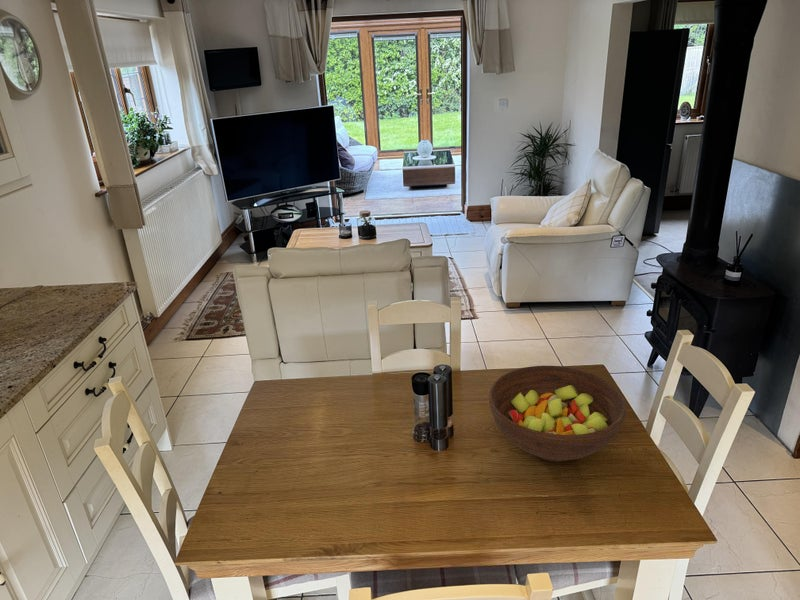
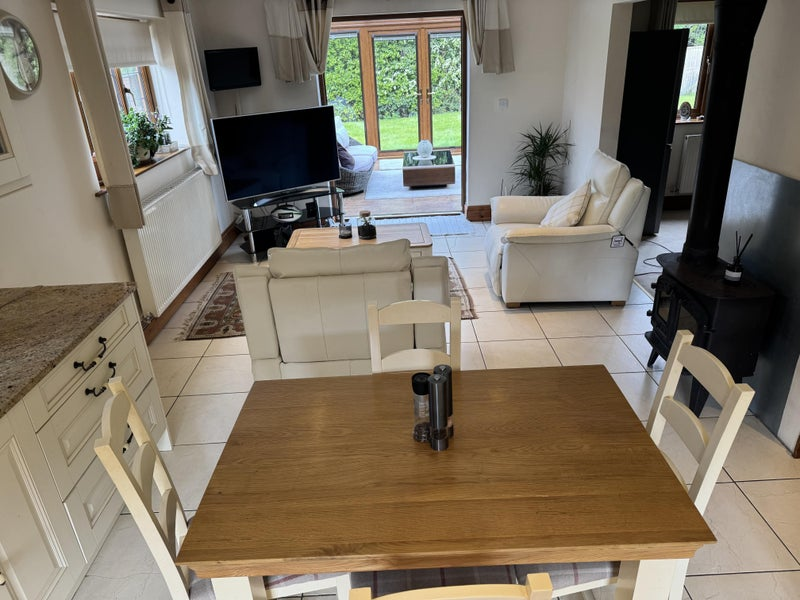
- fruit bowl (554, 422)
